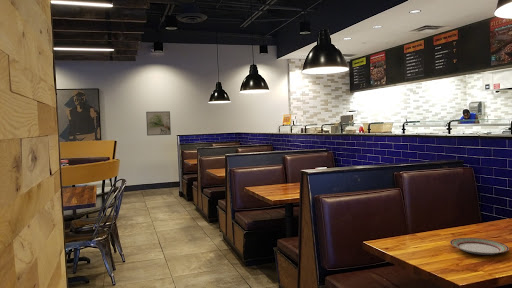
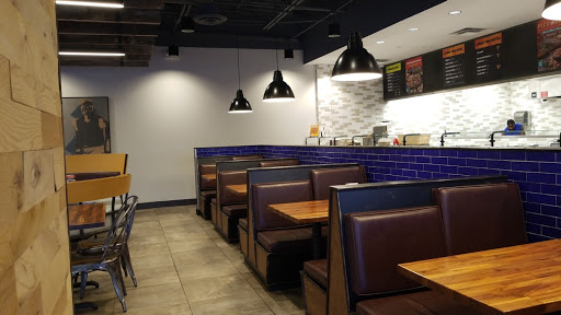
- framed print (158, 123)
- plate (478, 247)
